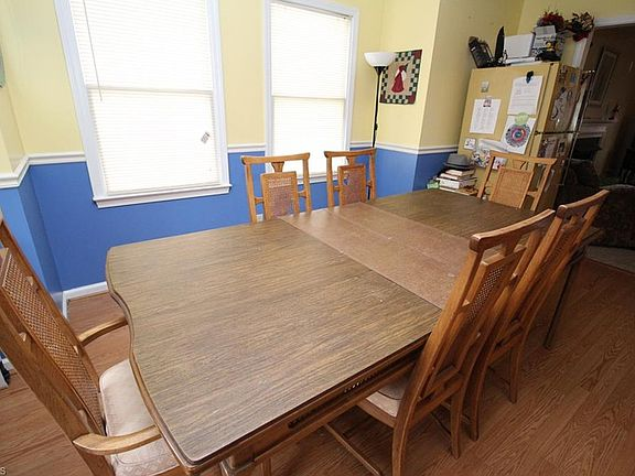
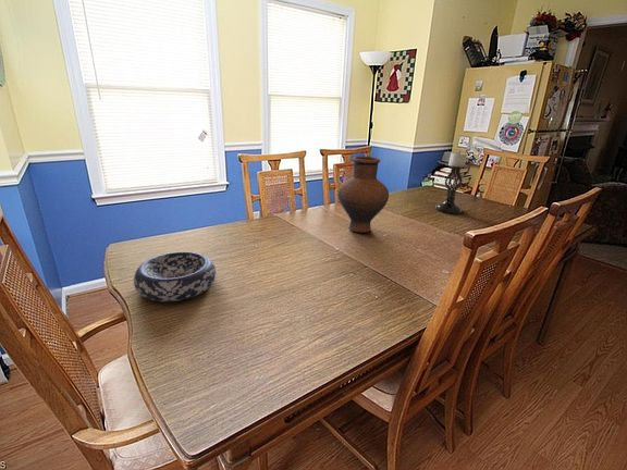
+ decorative bowl (176, 275)
+ candle holder (455, 181)
+ vase (362, 195)
